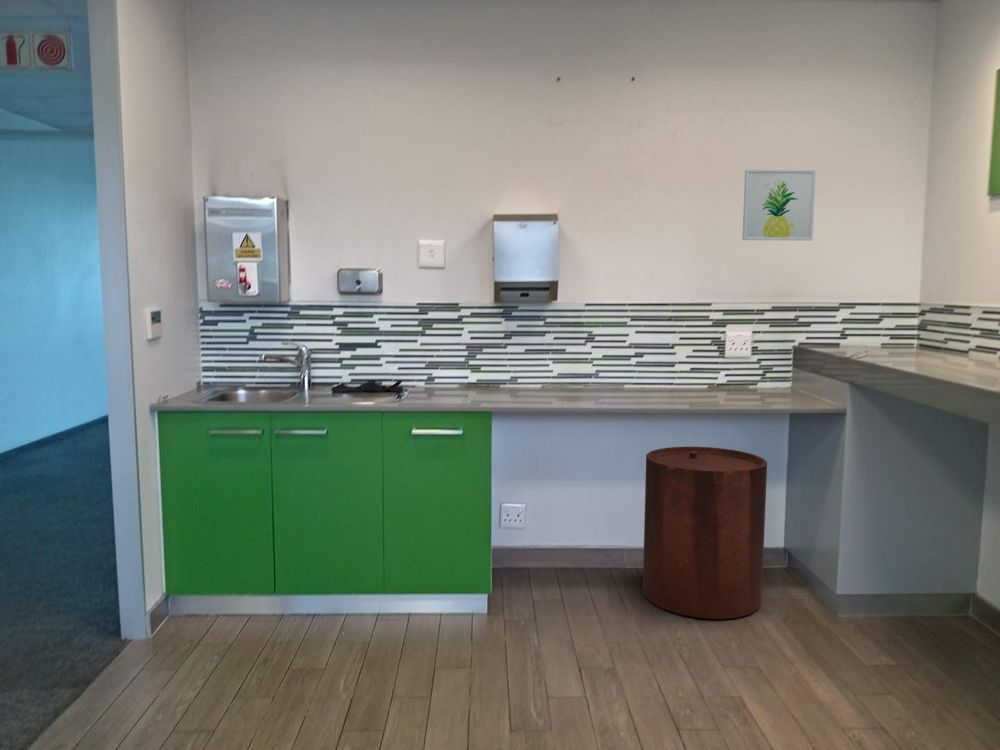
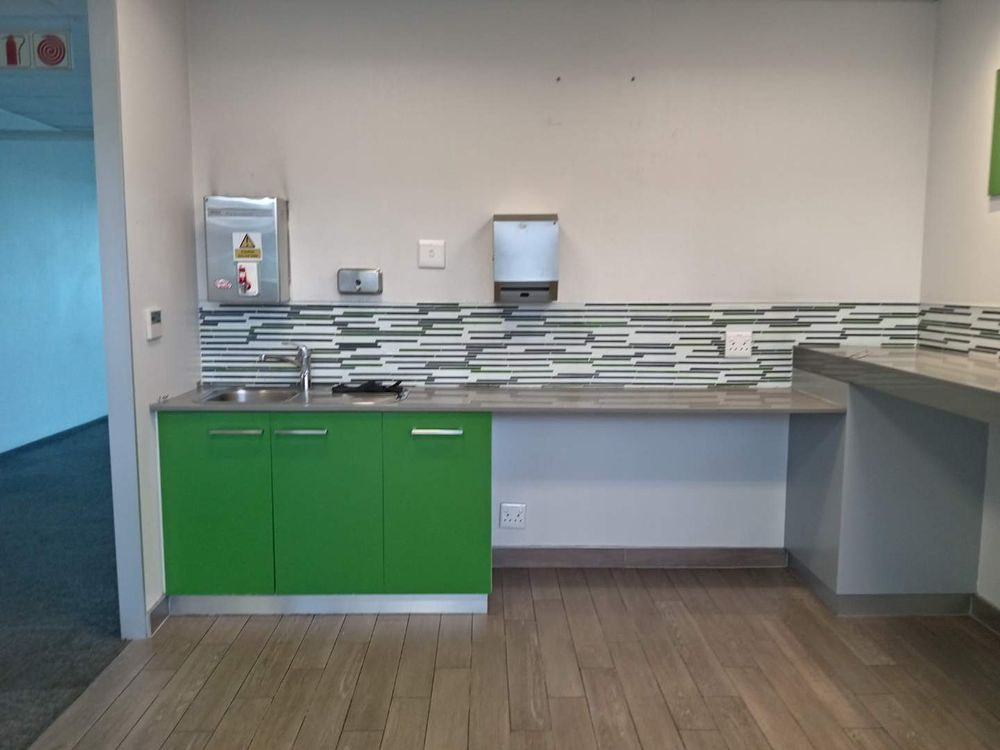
- wall art (778, 205)
- trash can (703, 526)
